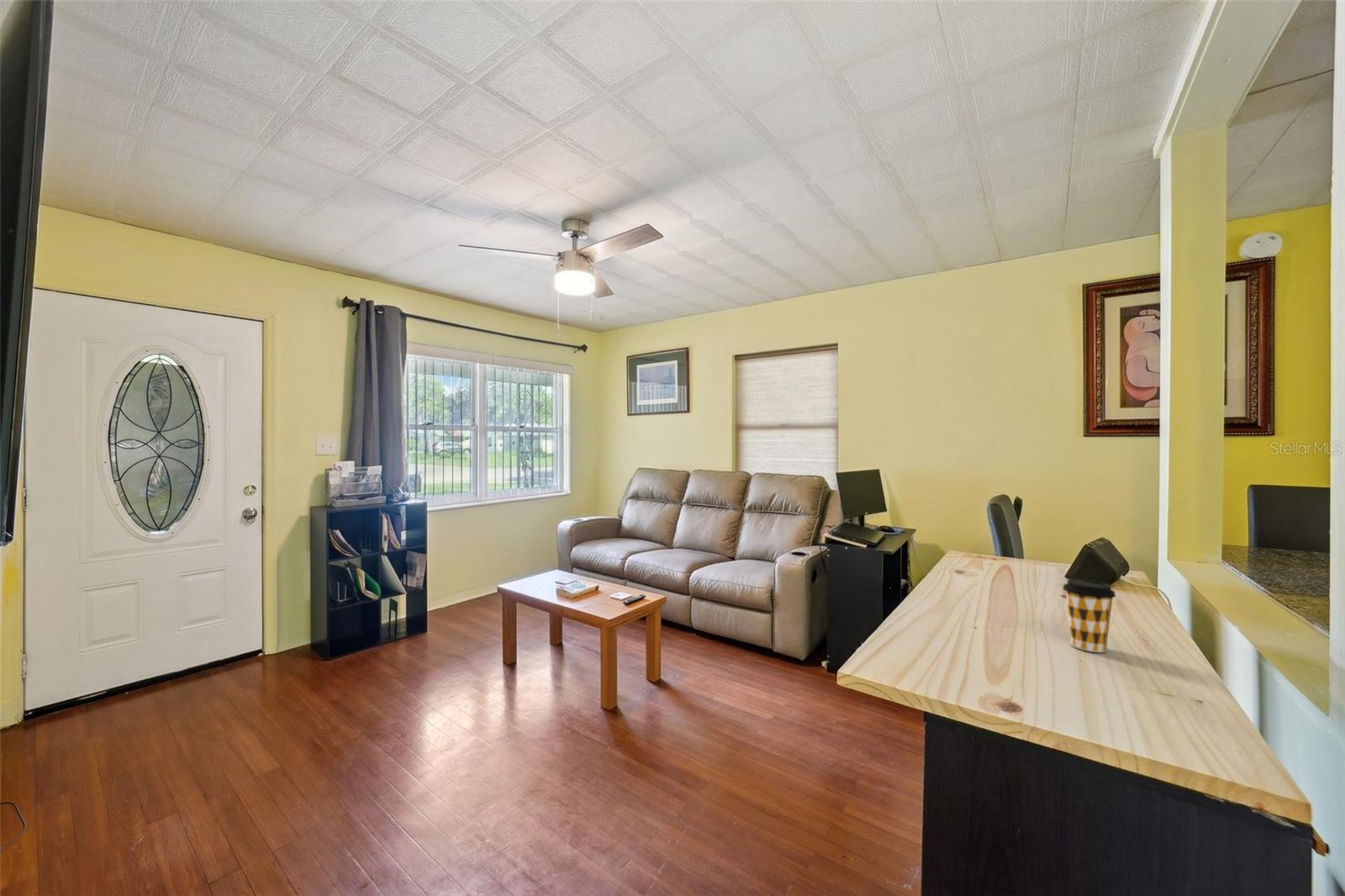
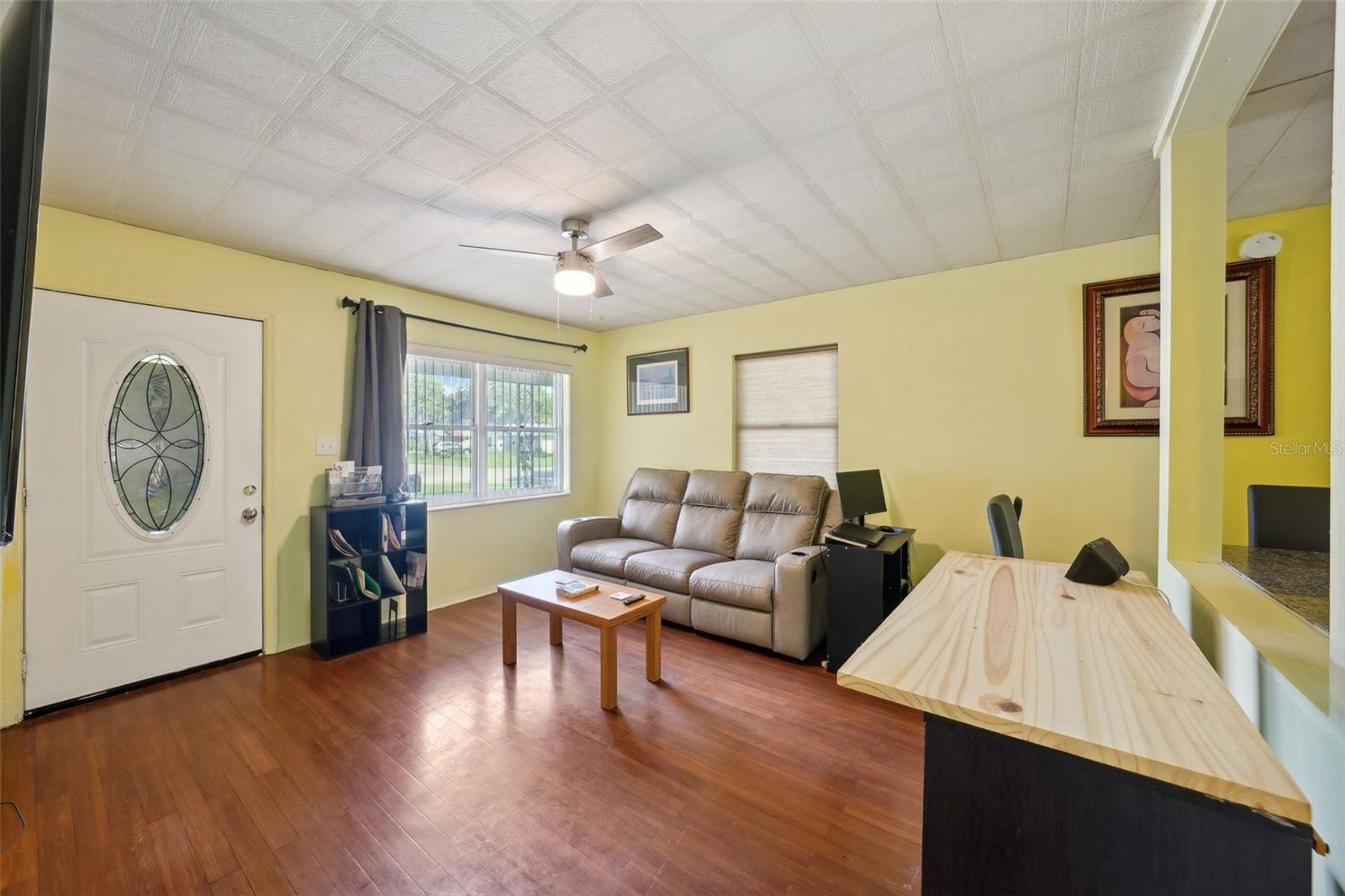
- coffee cup (1088, 614)
